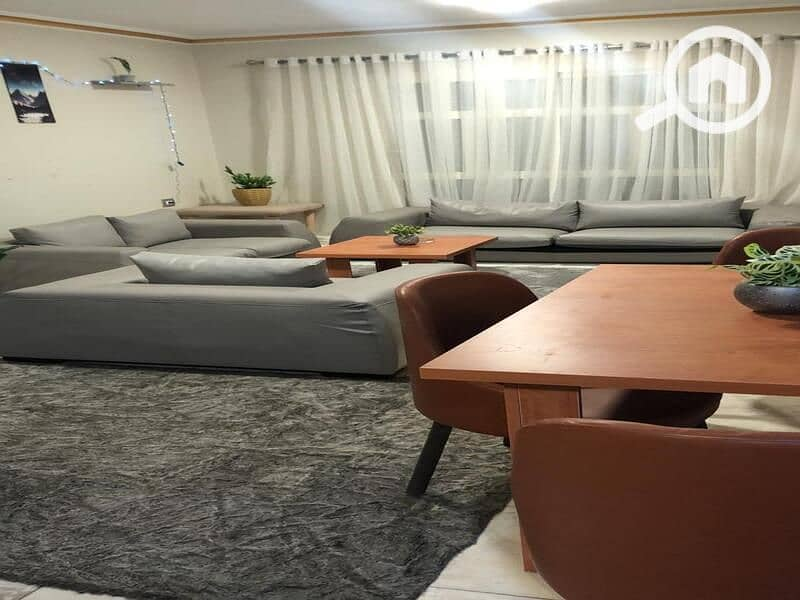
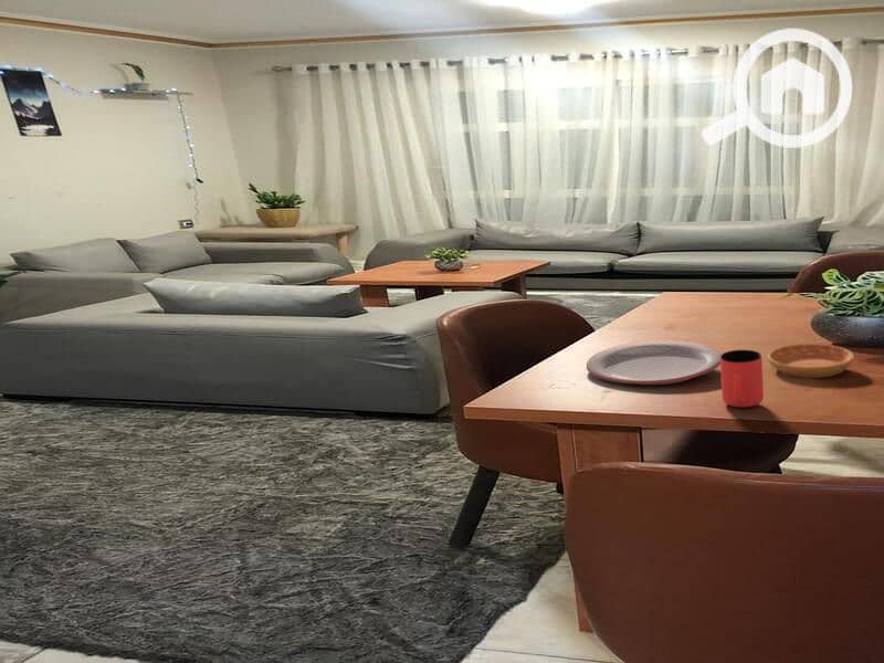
+ cup (740, 381)
+ saucer (810, 361)
+ plate (653, 365)
